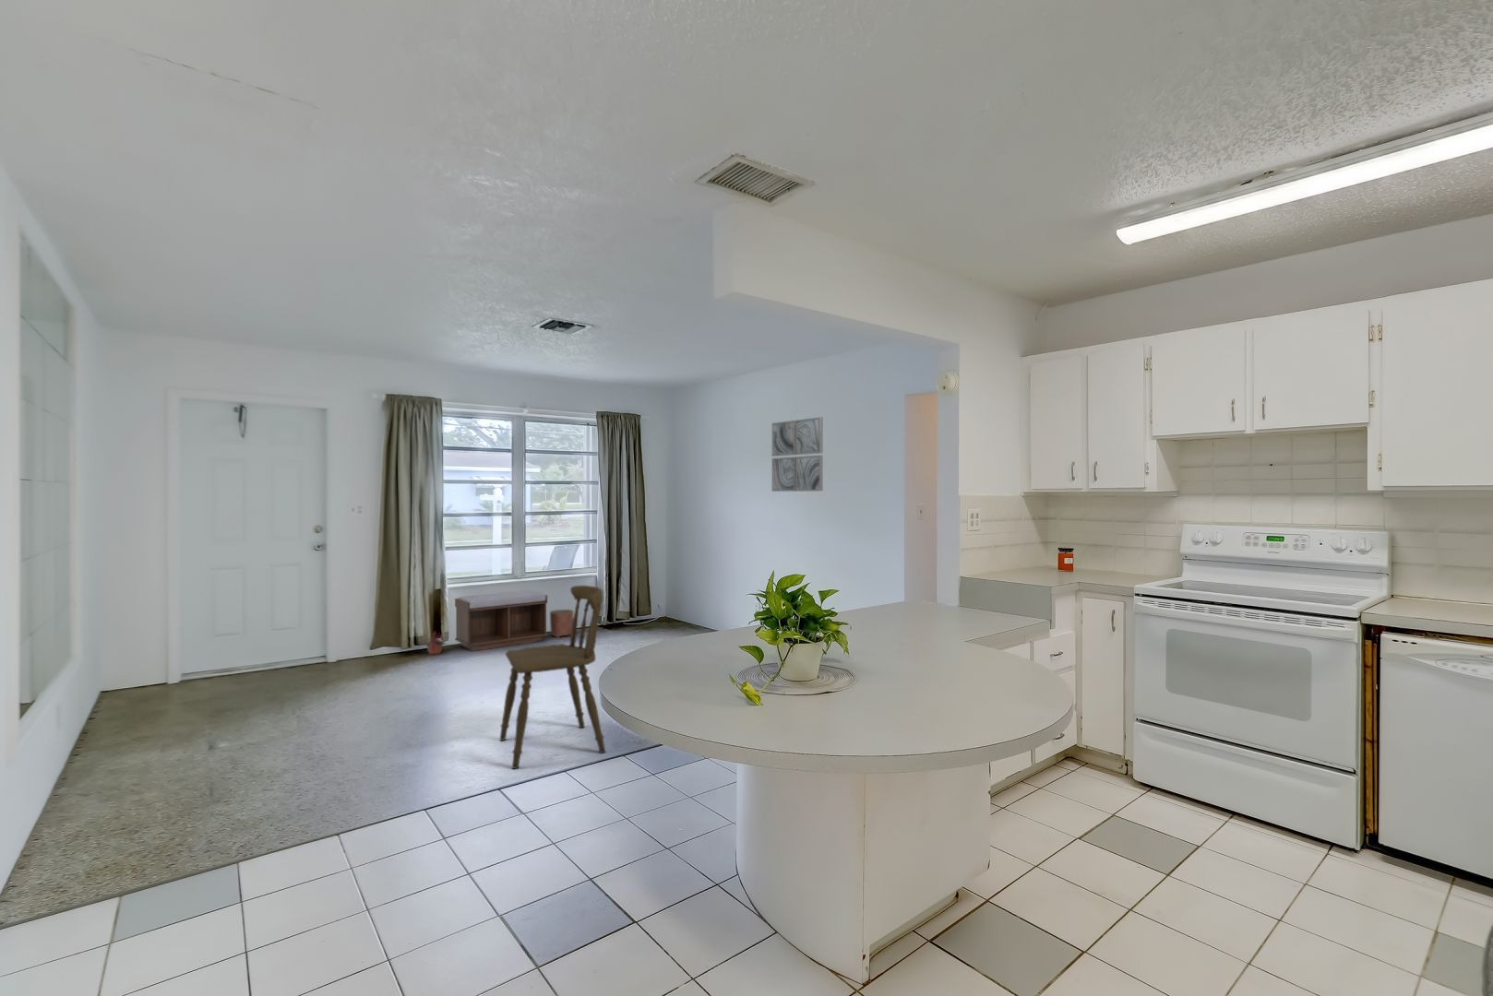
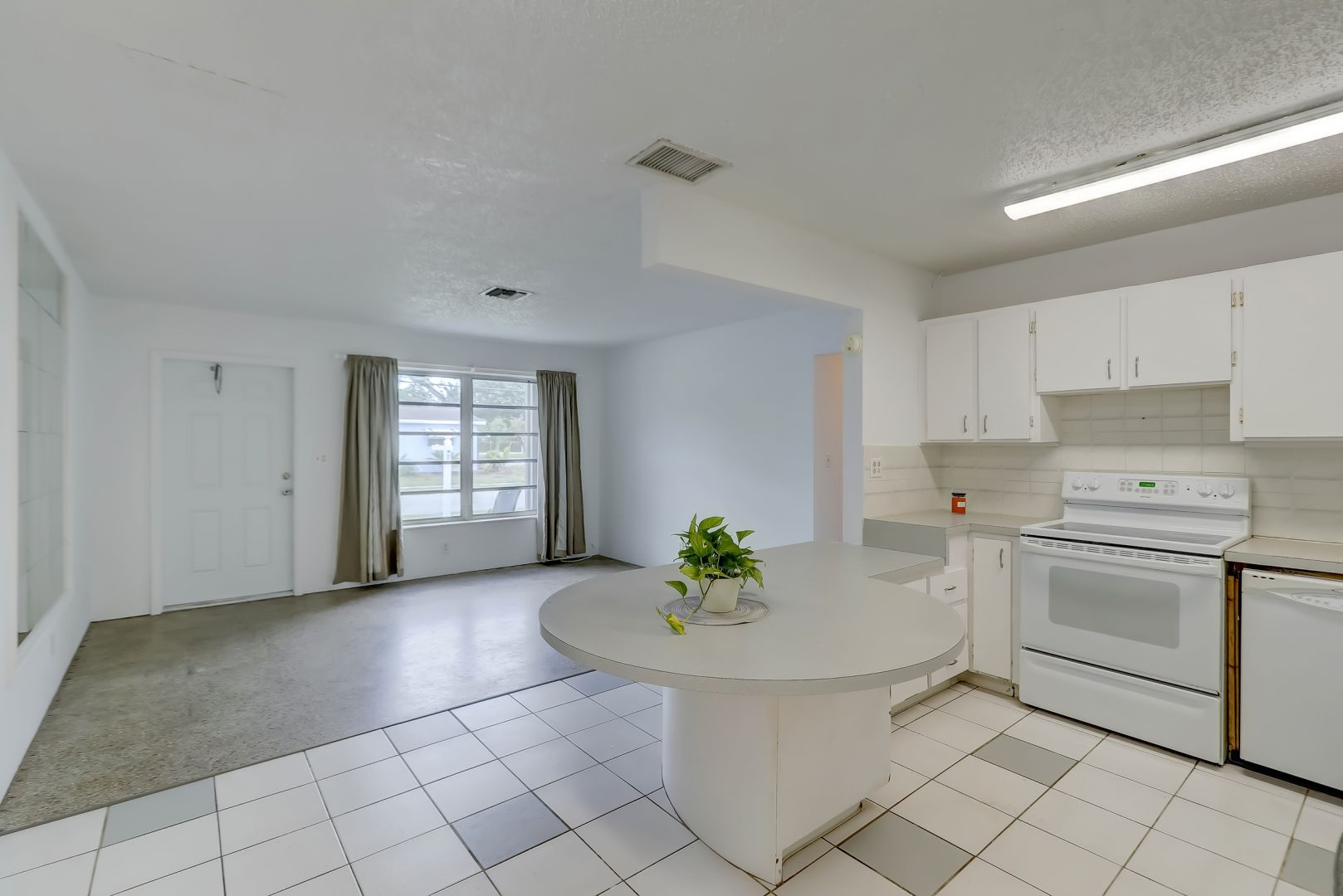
- dining chair (551, 668)
- planter (561, 622)
- bench (502, 618)
- wall art (796, 457)
- potted plant (435, 641)
